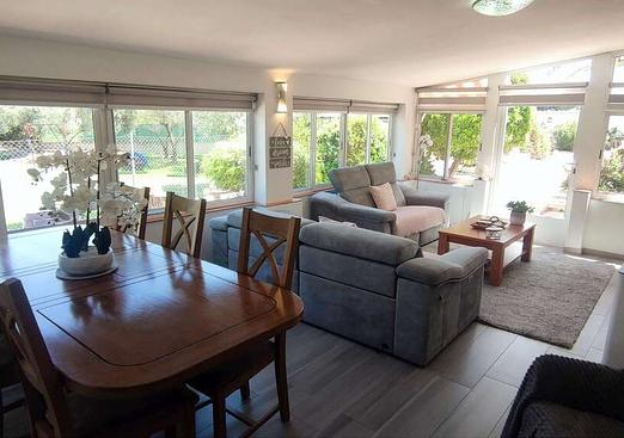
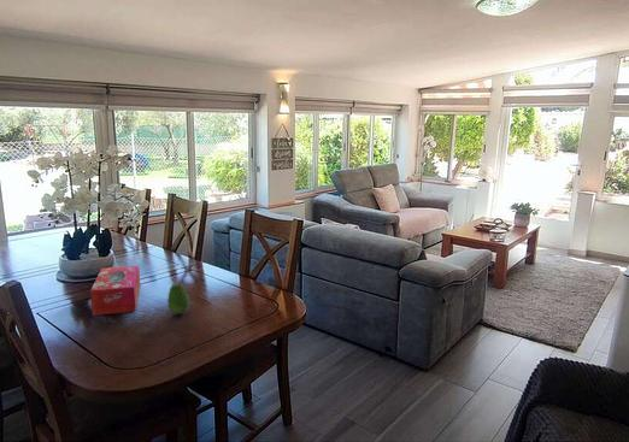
+ tissue box (117, 288)
+ fruit (177, 299)
